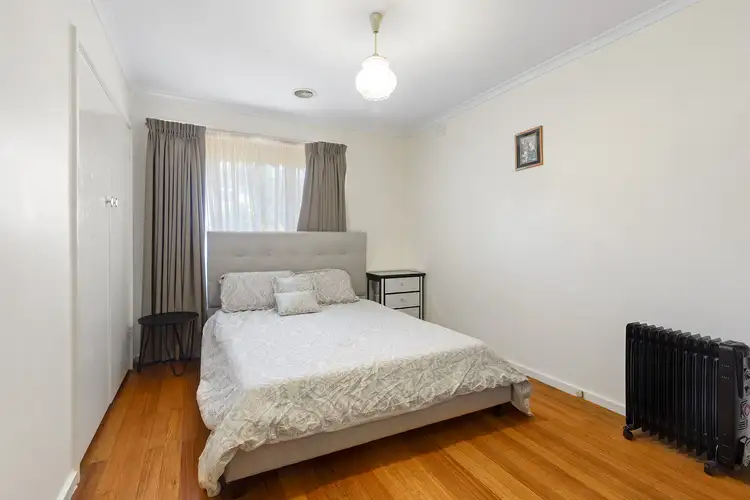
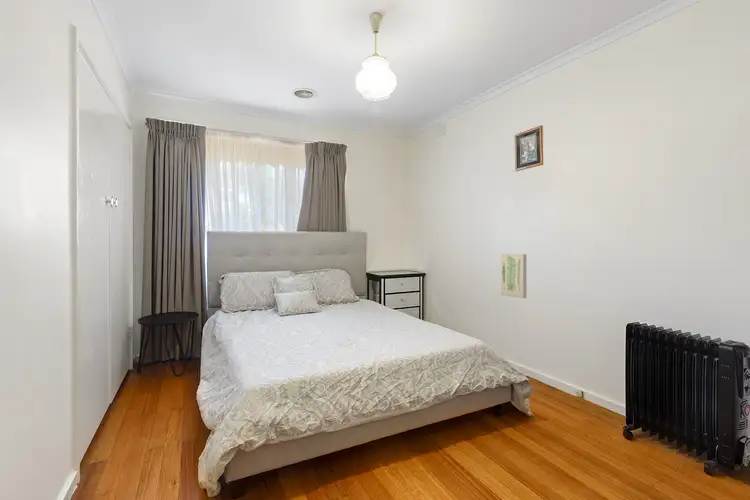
+ wall art (513, 275)
